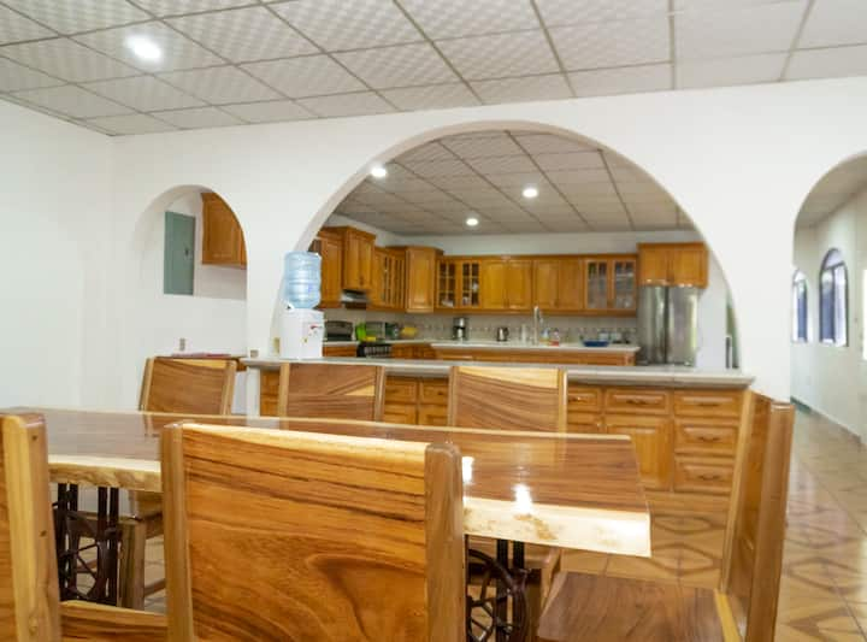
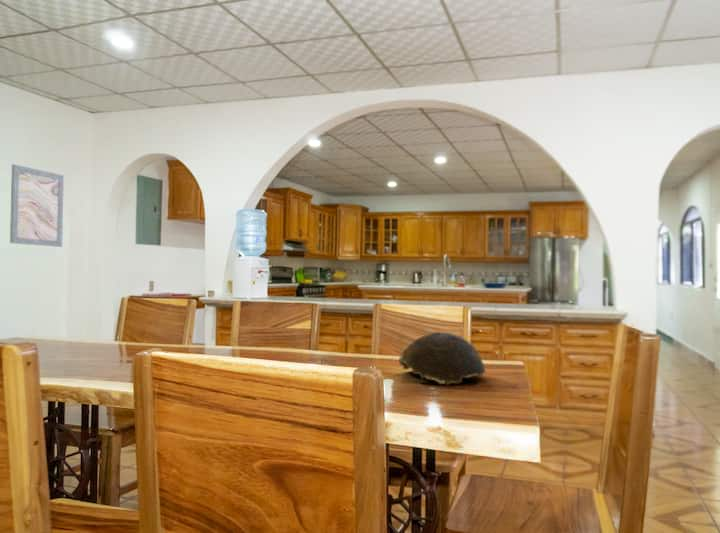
+ wall art (38, 207)
+ decorative bowl (440, 354)
